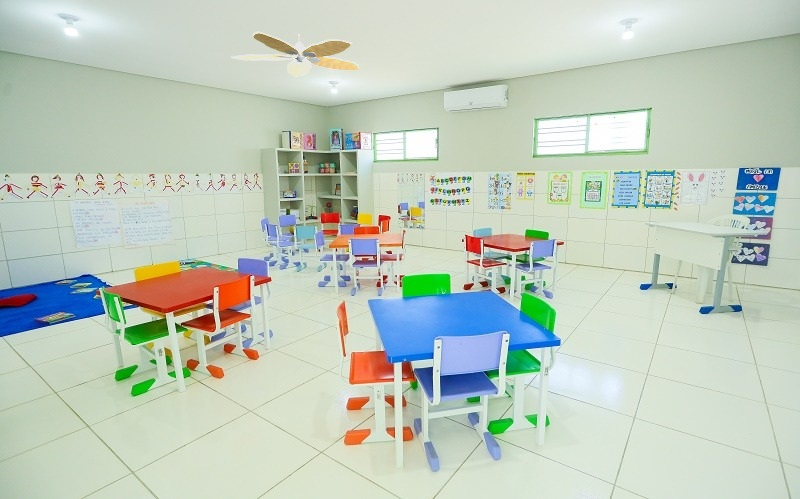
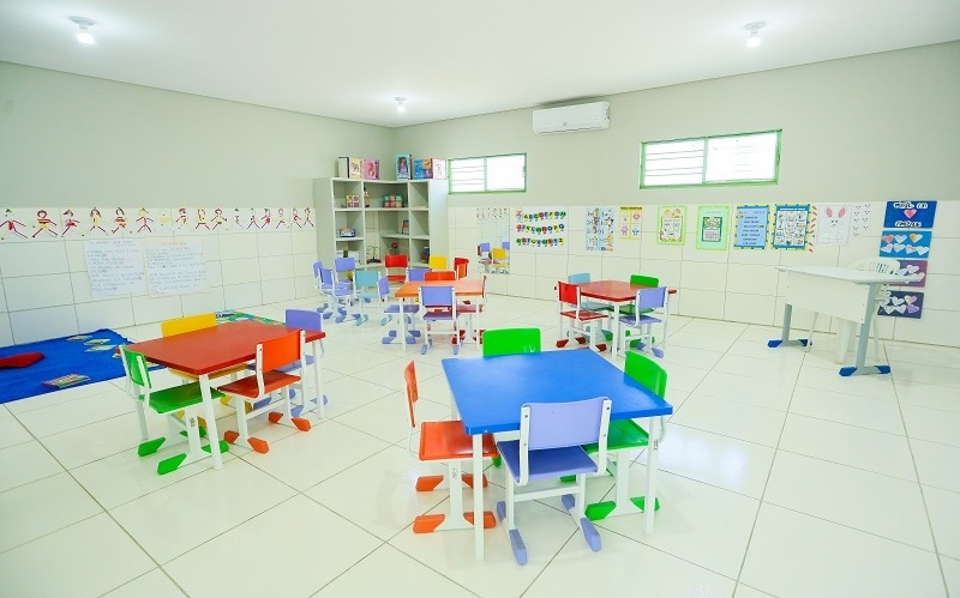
- ceiling fan (297, 48)
